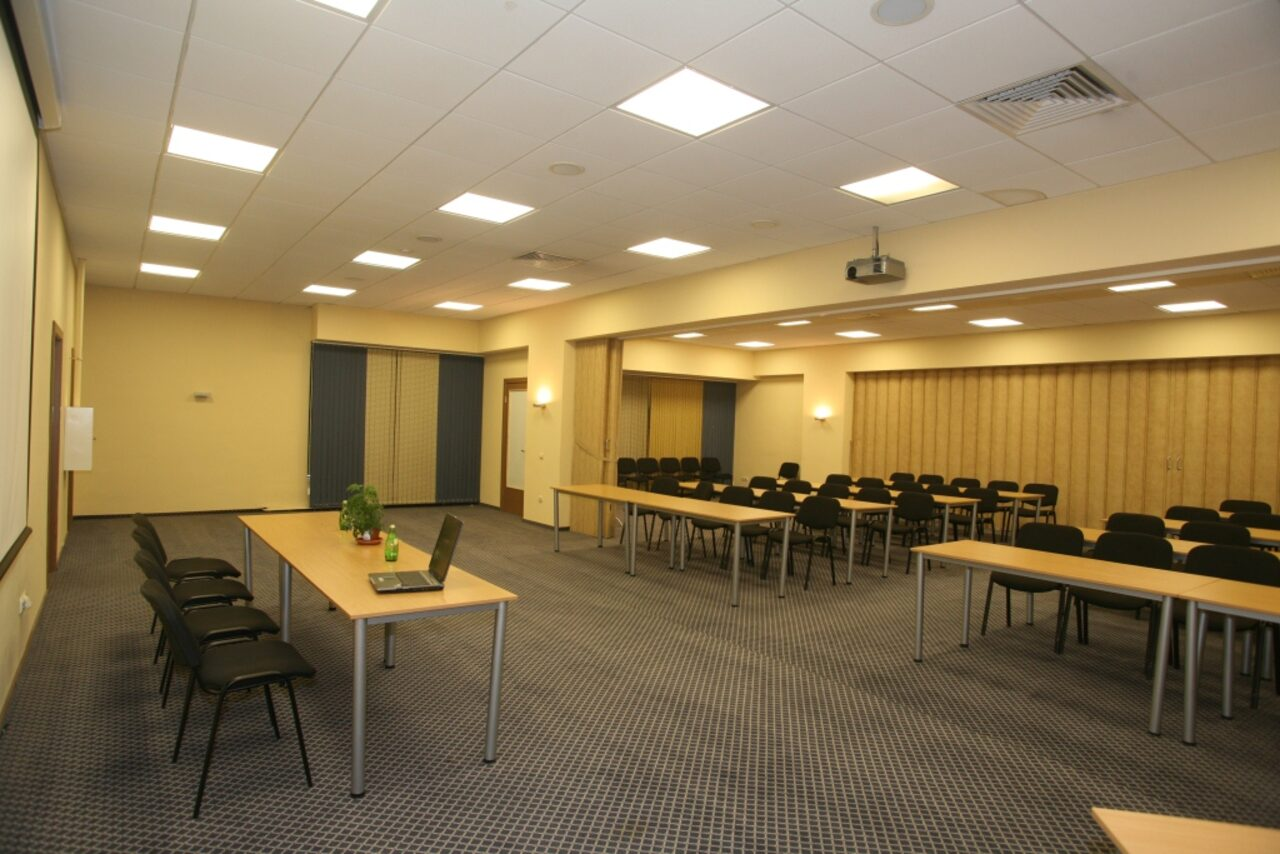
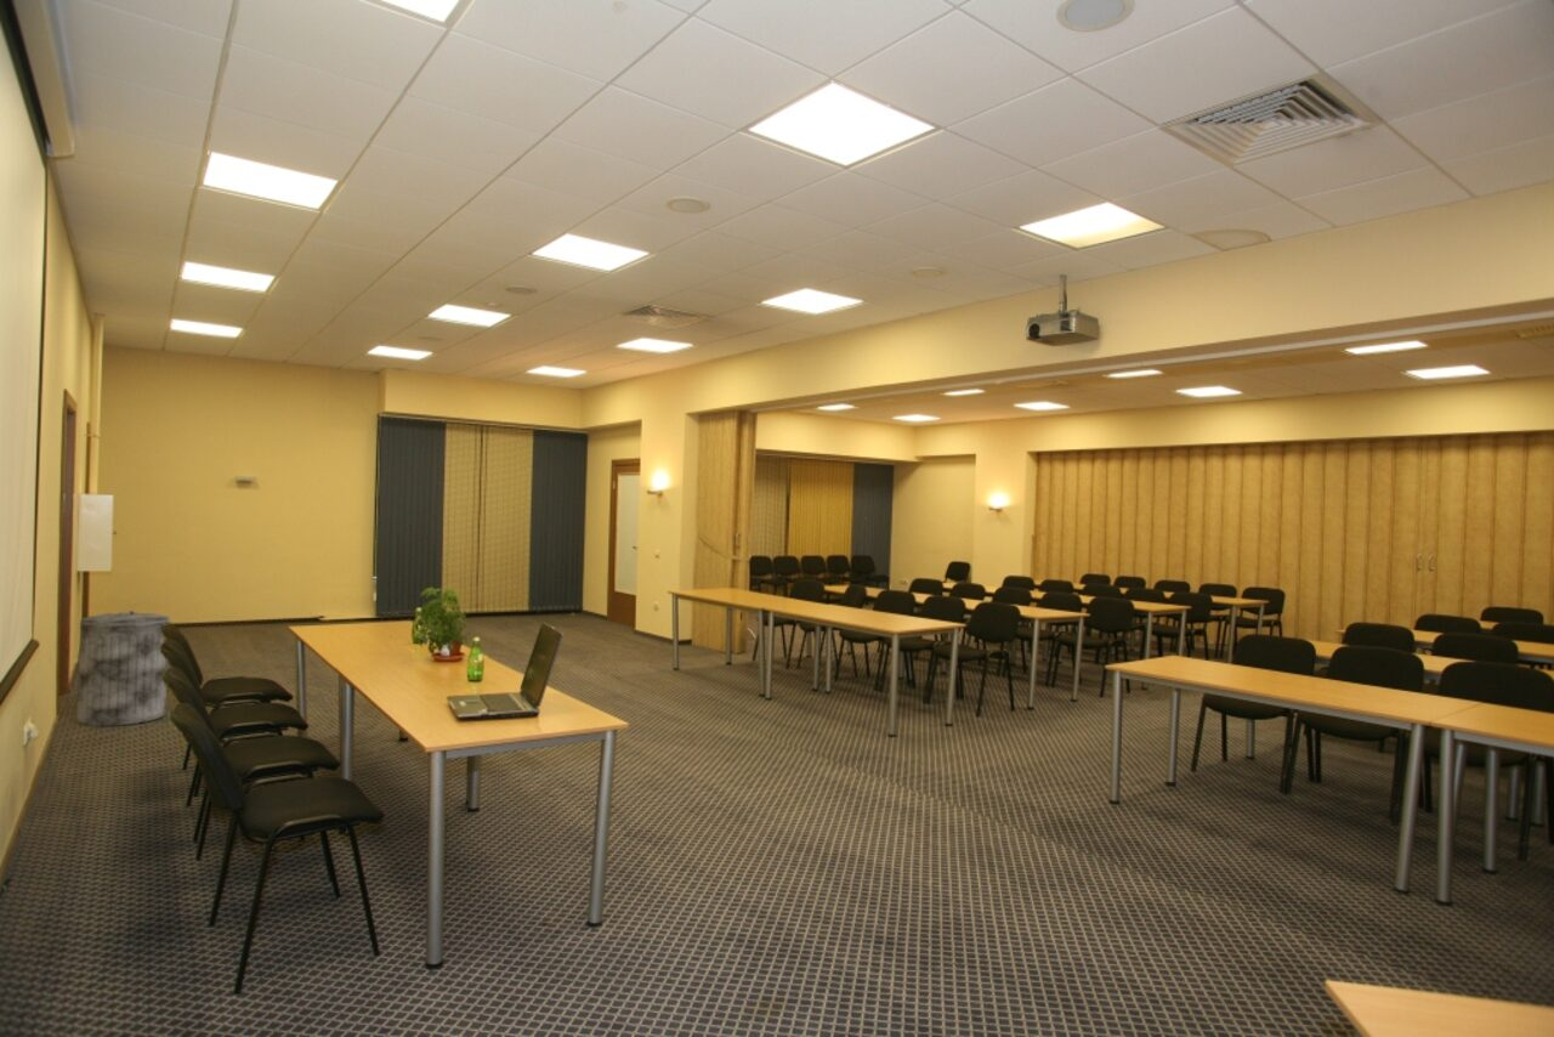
+ trash can (124, 664)
